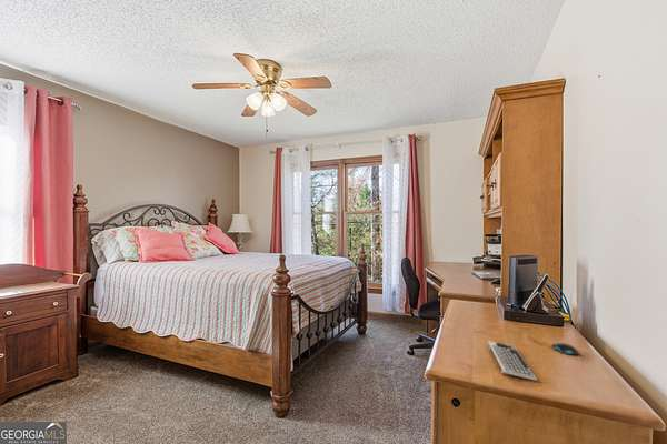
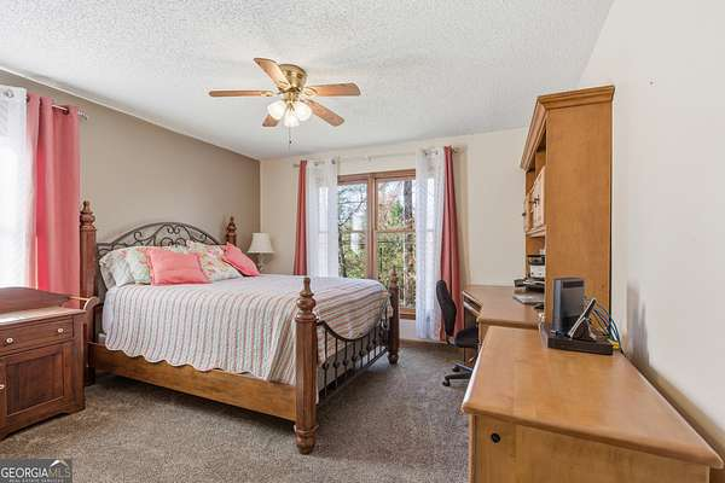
- keyboard (509, 357)
- mouse (552, 344)
